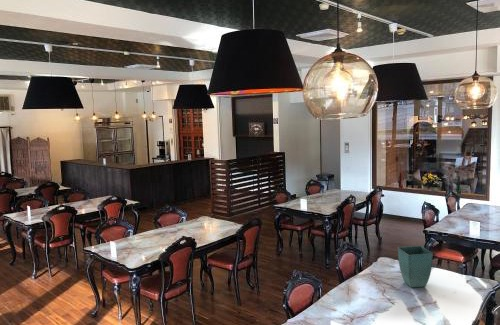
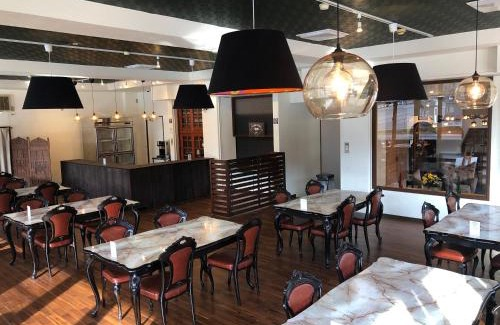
- flower pot (414, 267)
